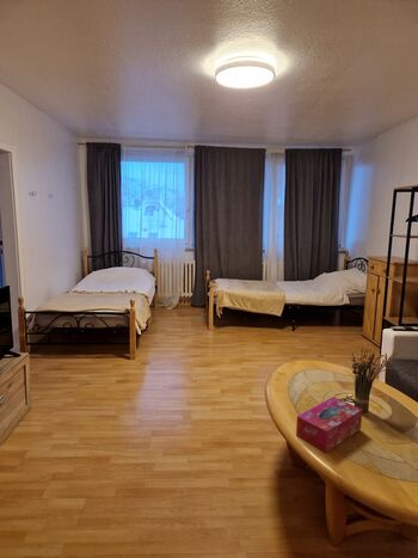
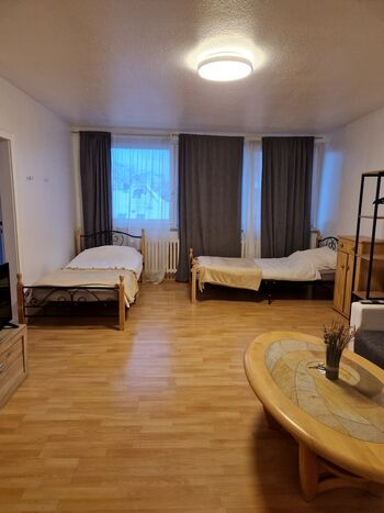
- tissue box (330, 422)
